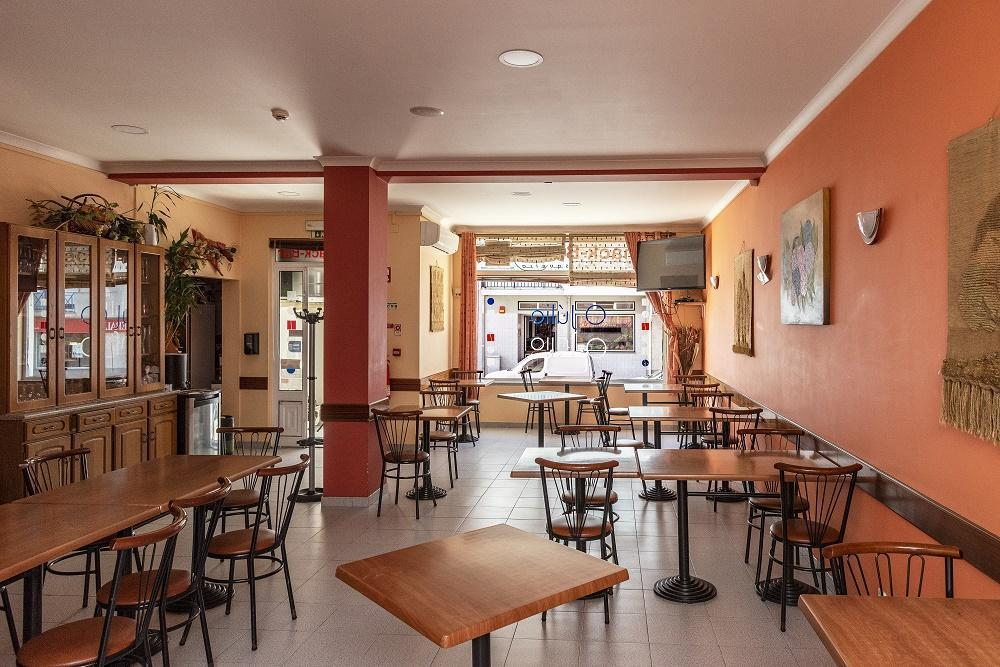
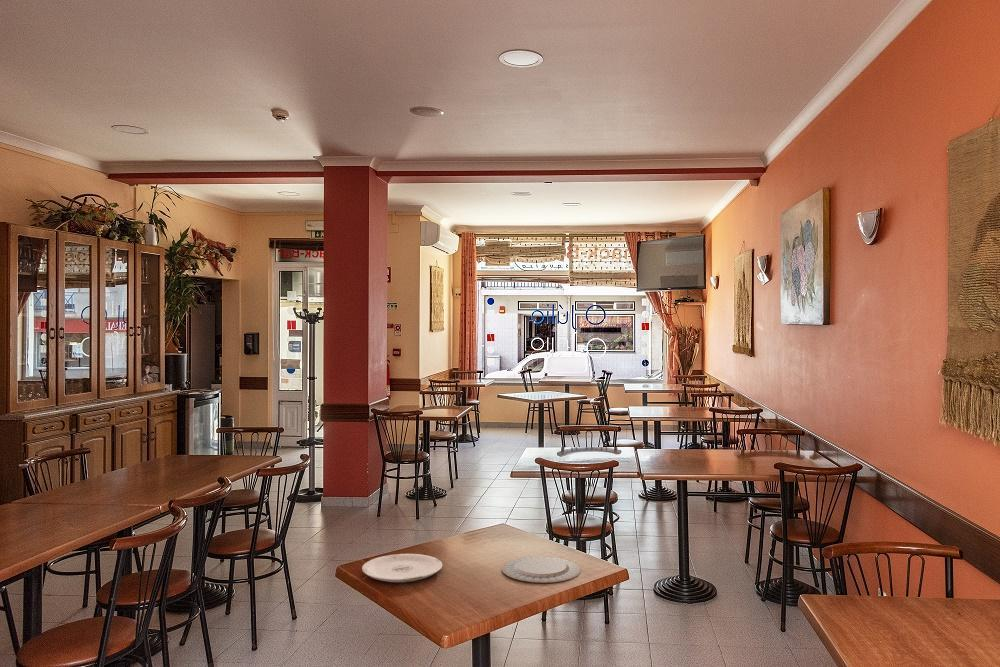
+ plate (402, 569)
+ chinaware (541, 567)
